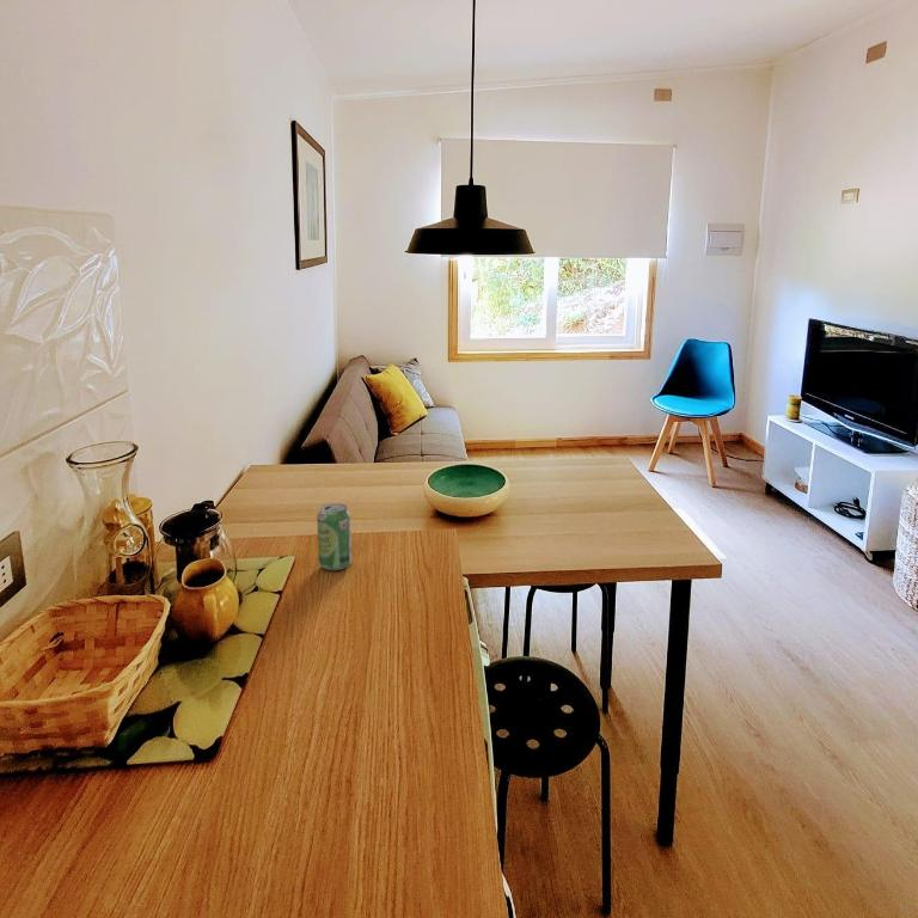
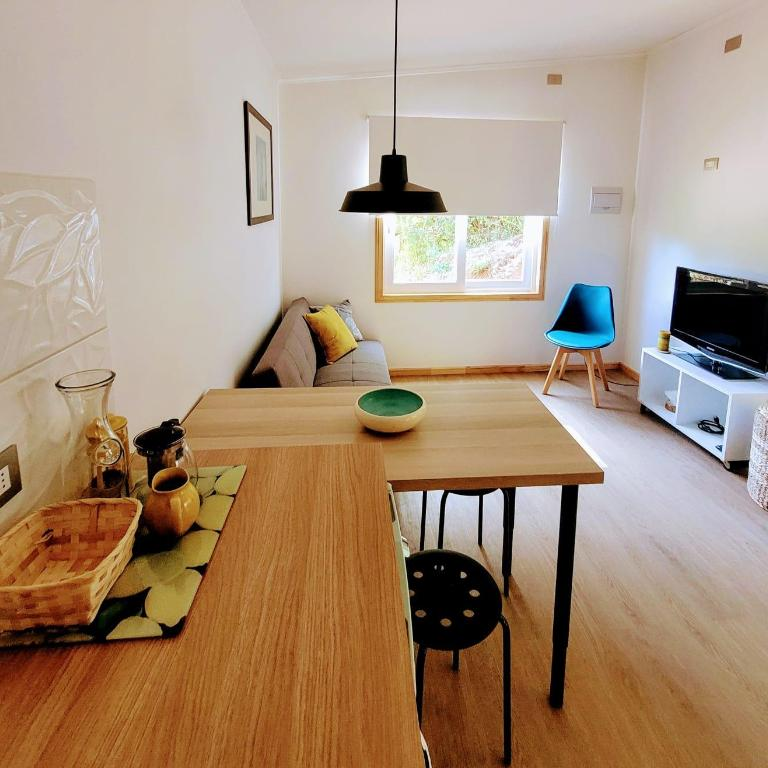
- beverage can (333, 536)
